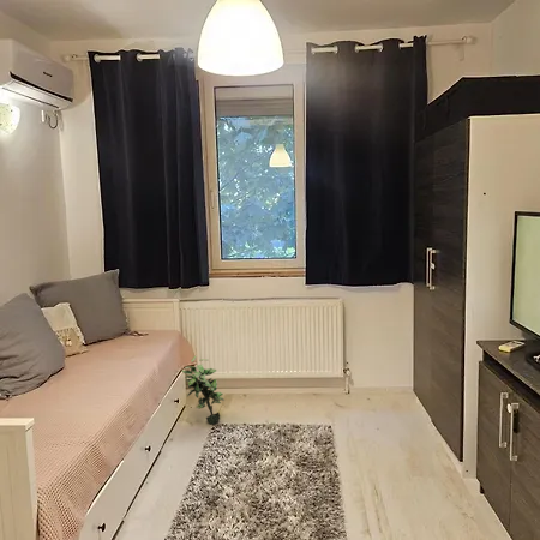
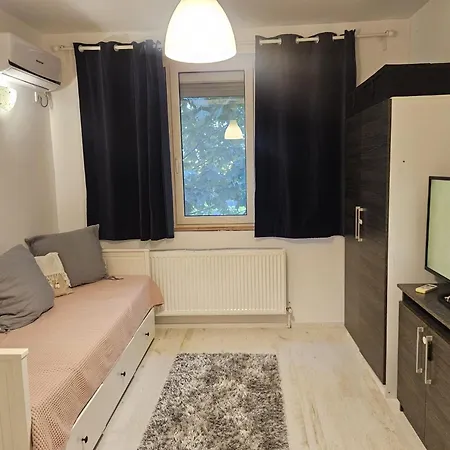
- potted plant (203, 391)
